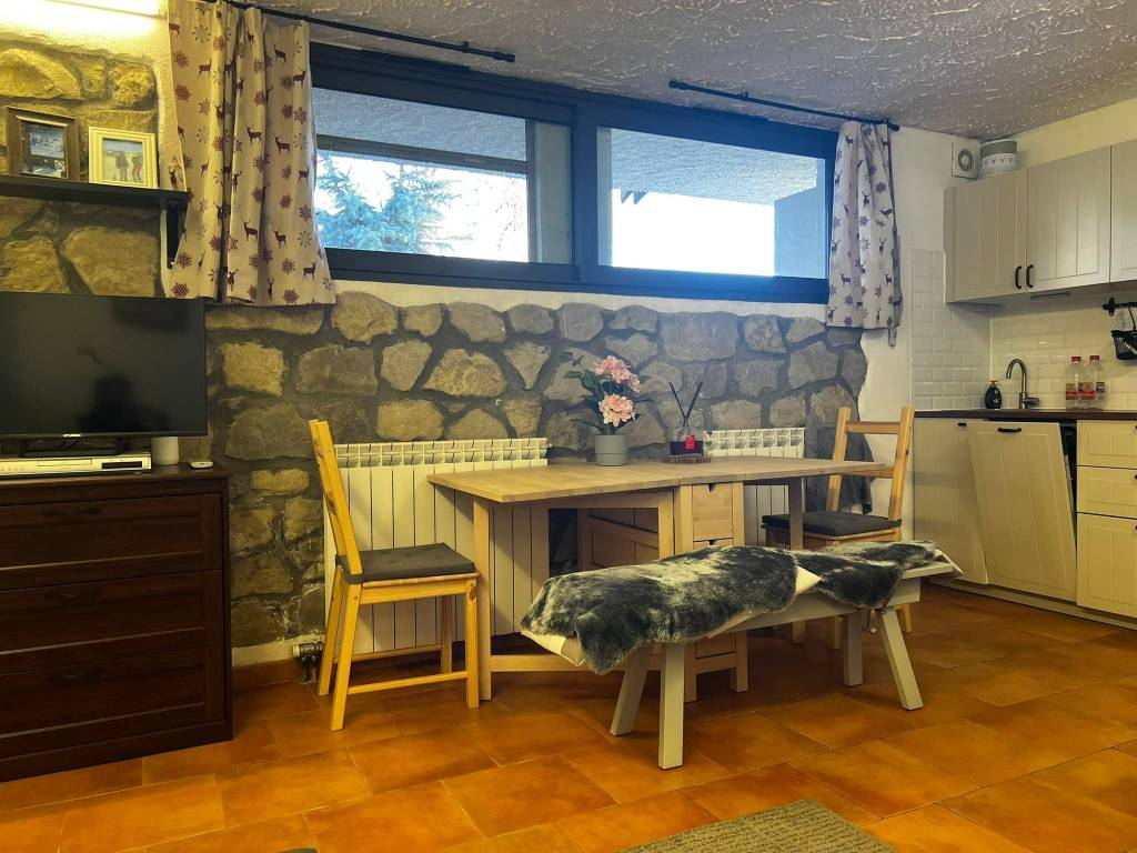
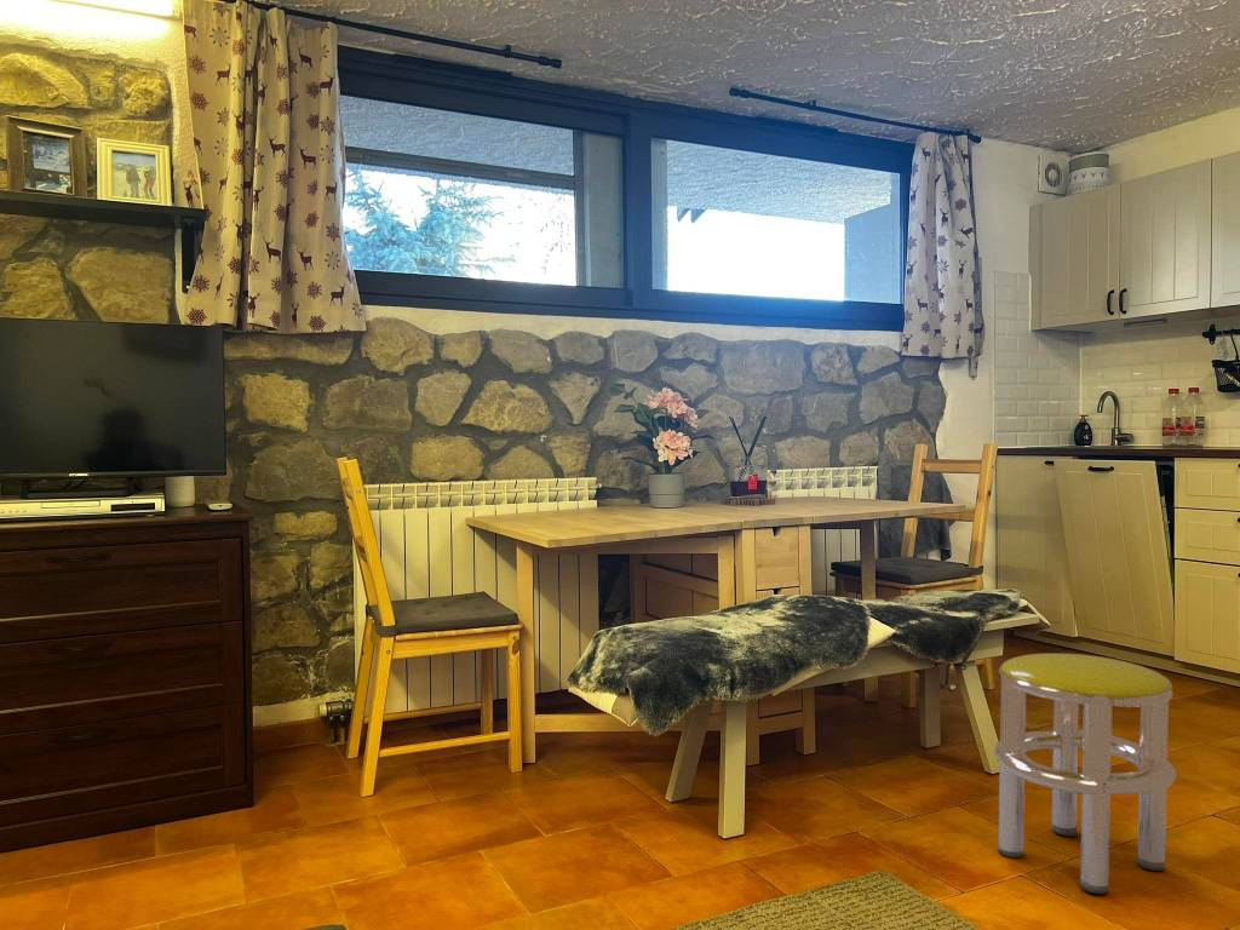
+ stool (1083, 760)
